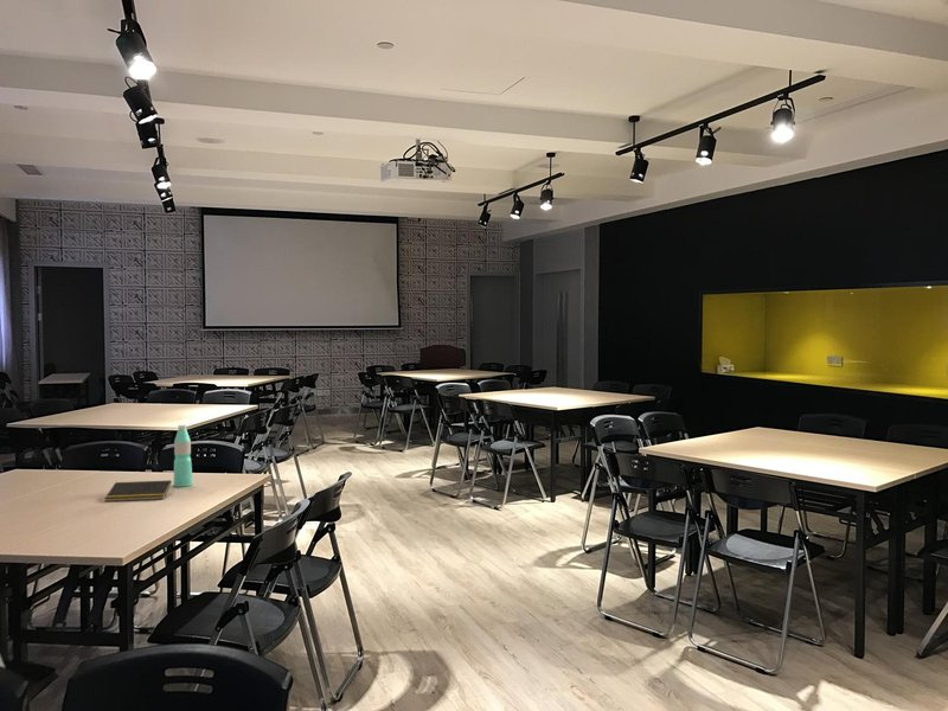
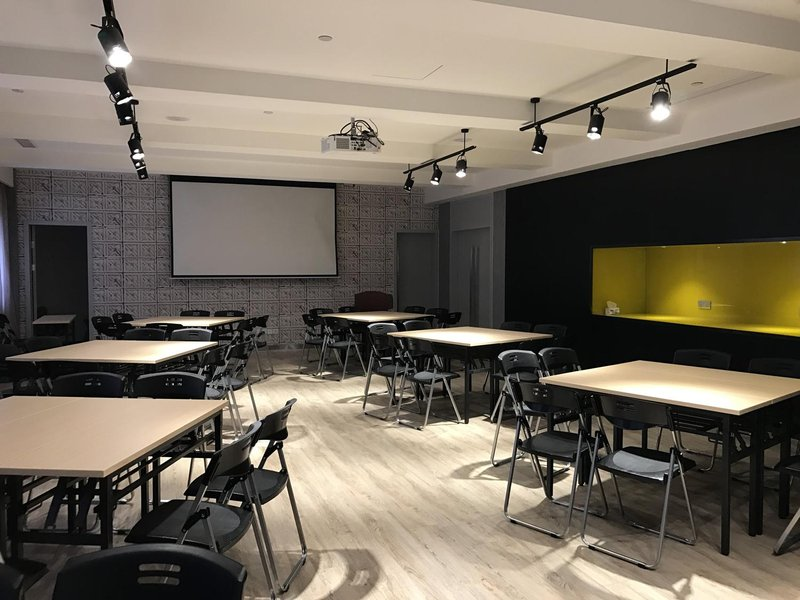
- notepad (139, 489)
- water bottle (182, 454)
